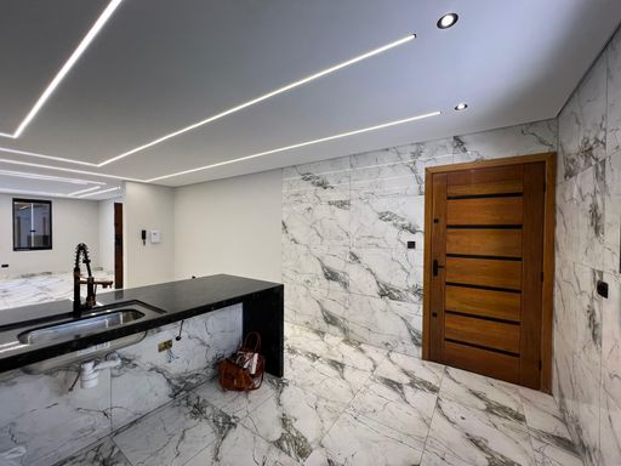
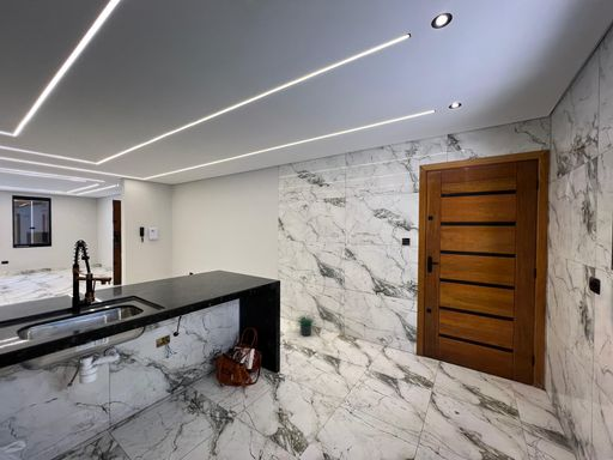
+ potted plant (305, 321)
